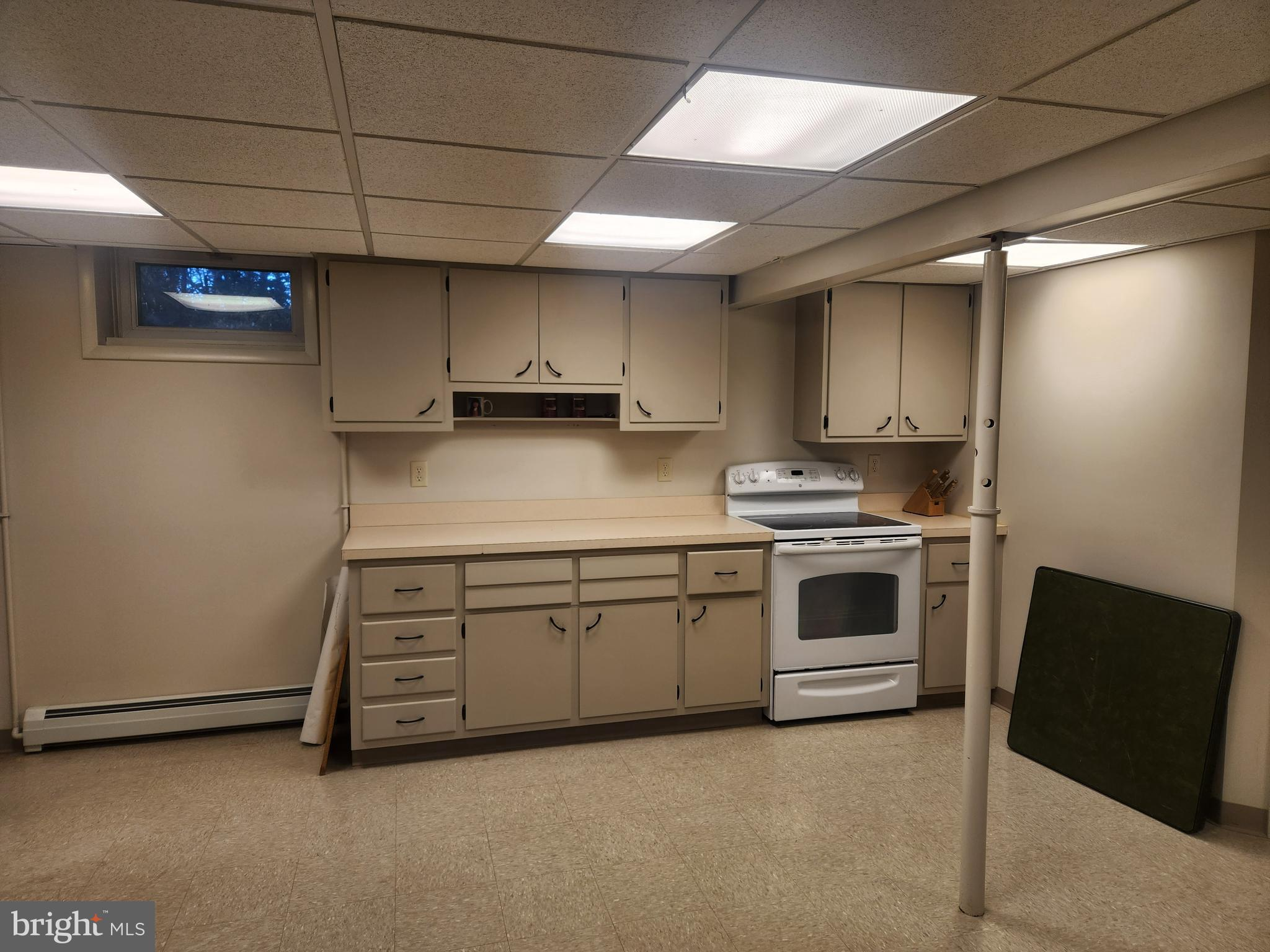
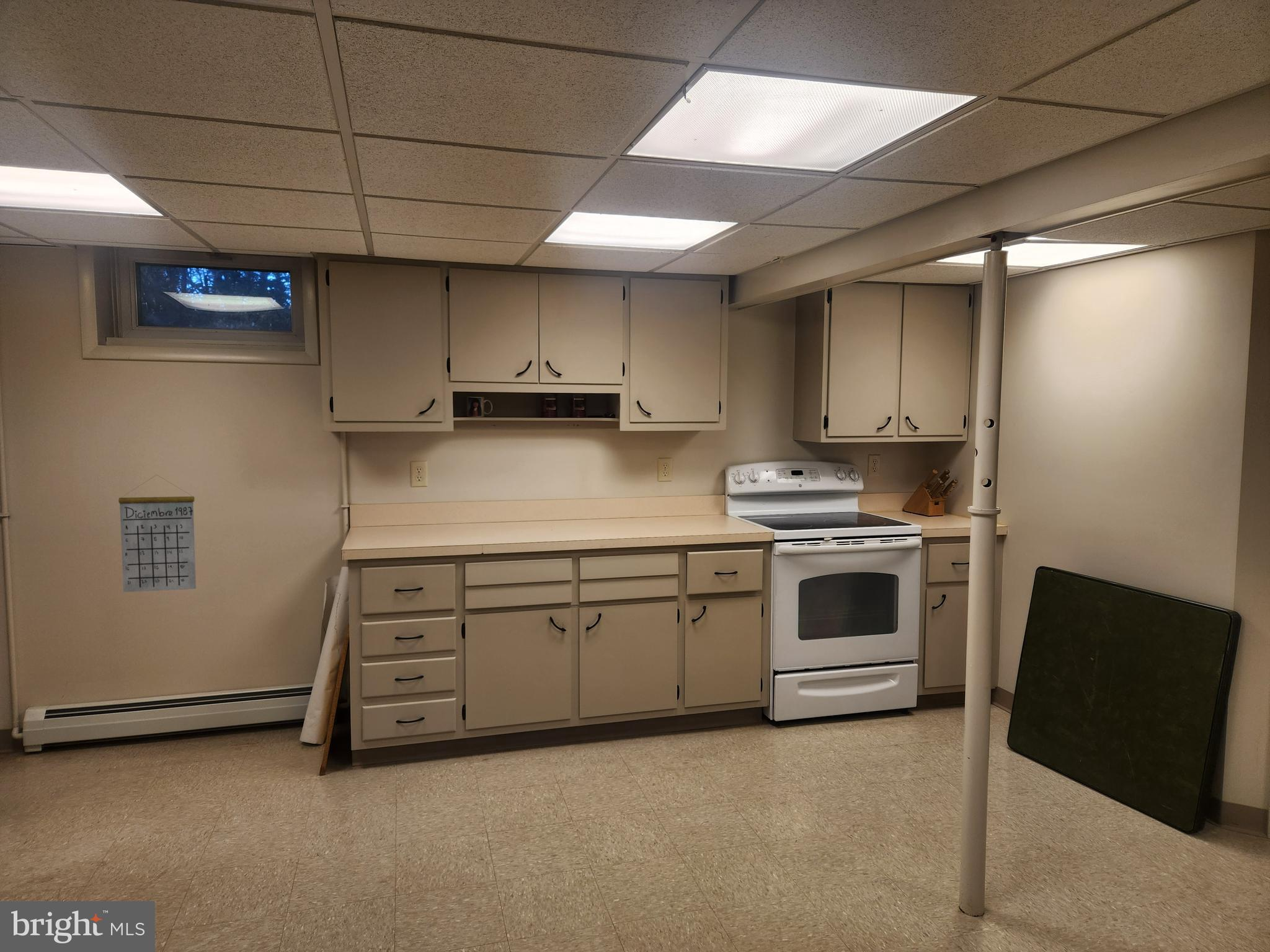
+ calendar (158, 532)
